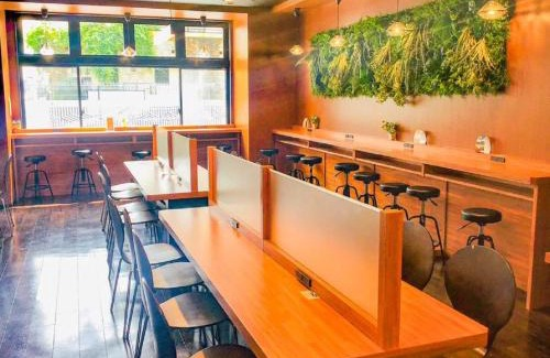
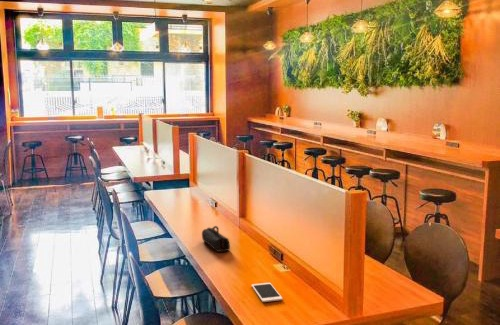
+ pencil case (215, 235)
+ cell phone (266, 291)
